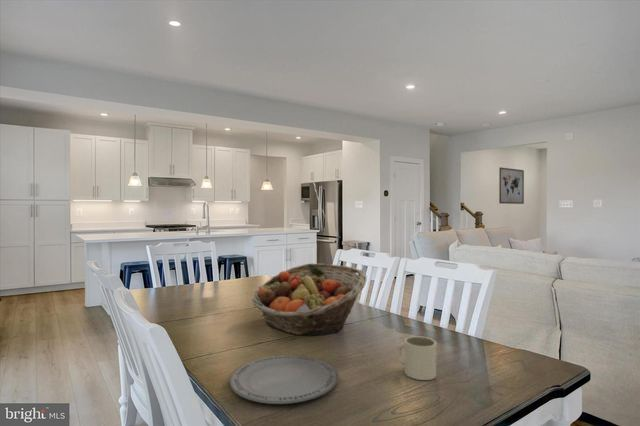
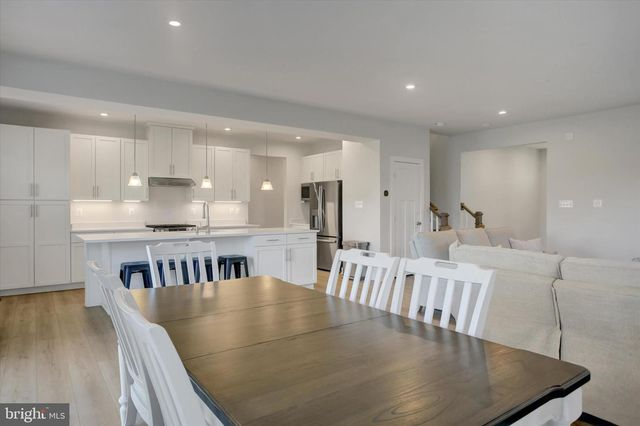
- mug (414, 355)
- wall art (511, 186)
- plate (284, 378)
- fruit basket (308, 295)
